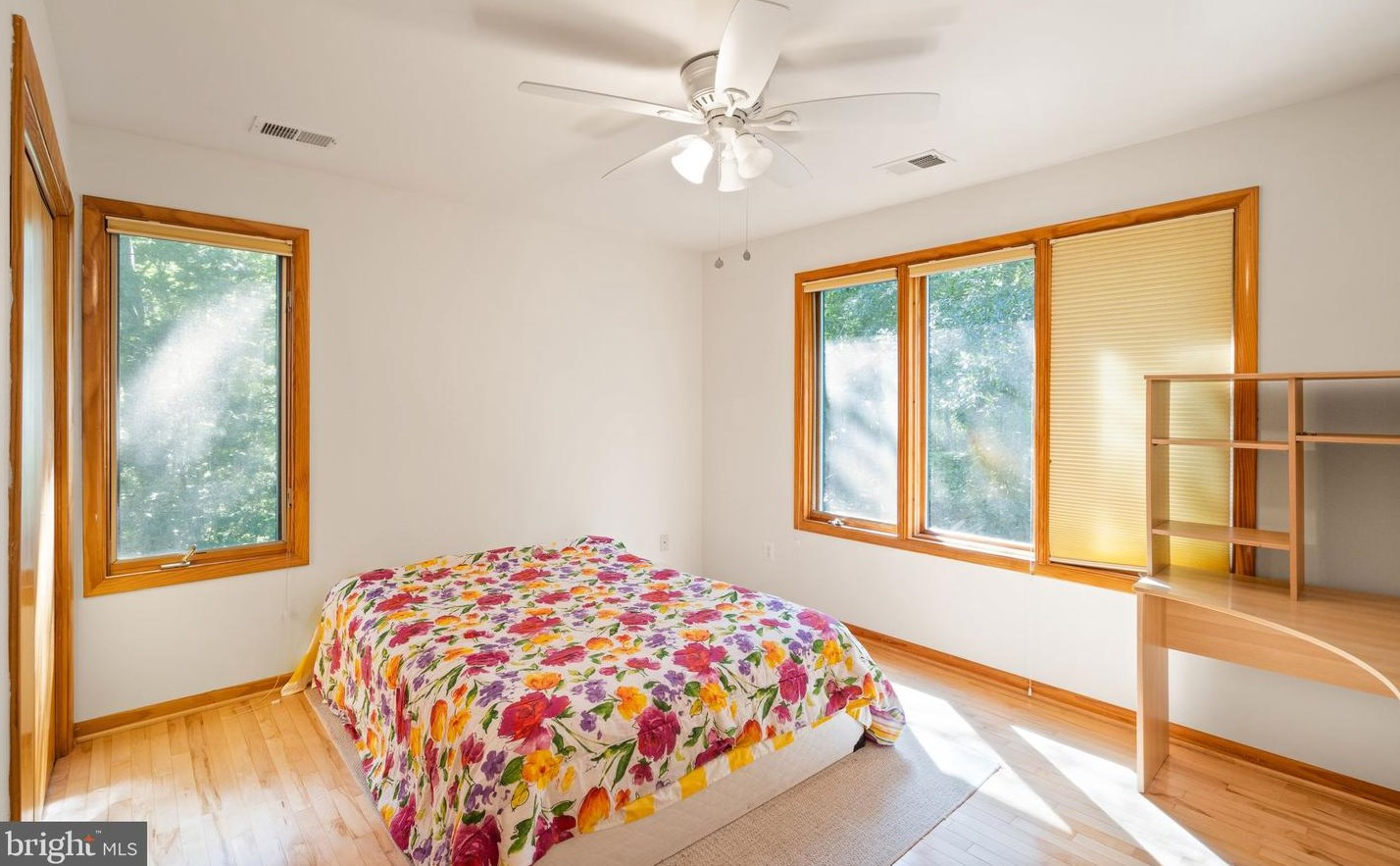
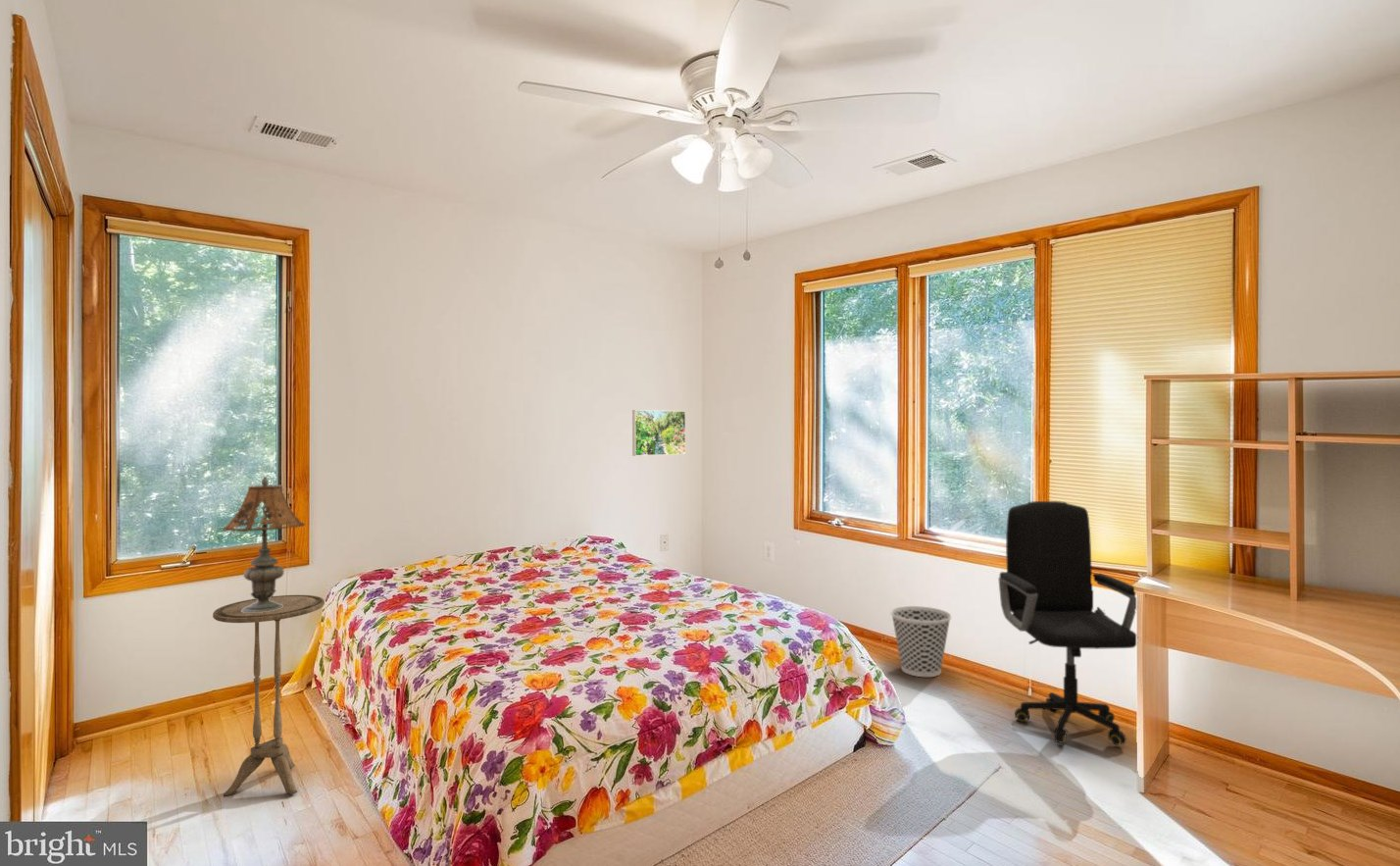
+ wastebasket (921, 641)
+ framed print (659, 433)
+ side table (275, 694)
+ office chair (1066, 614)
+ table lamp (262, 540)
